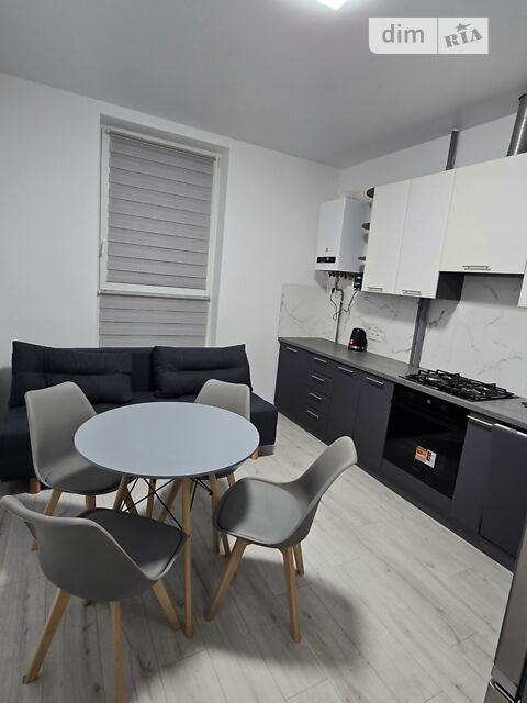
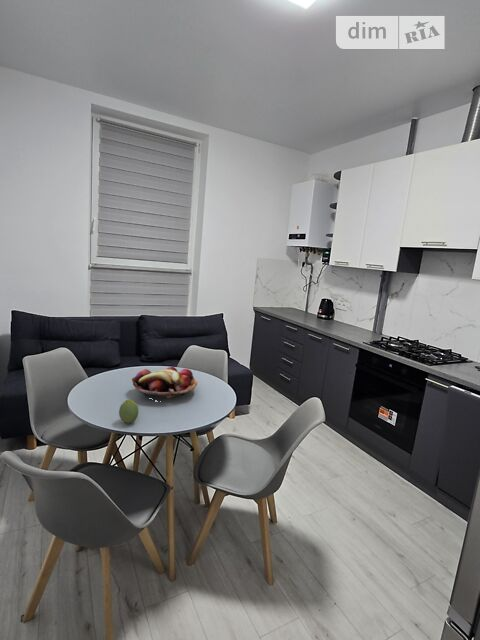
+ fruit basket (166, 380)
+ fruit (128, 411)
